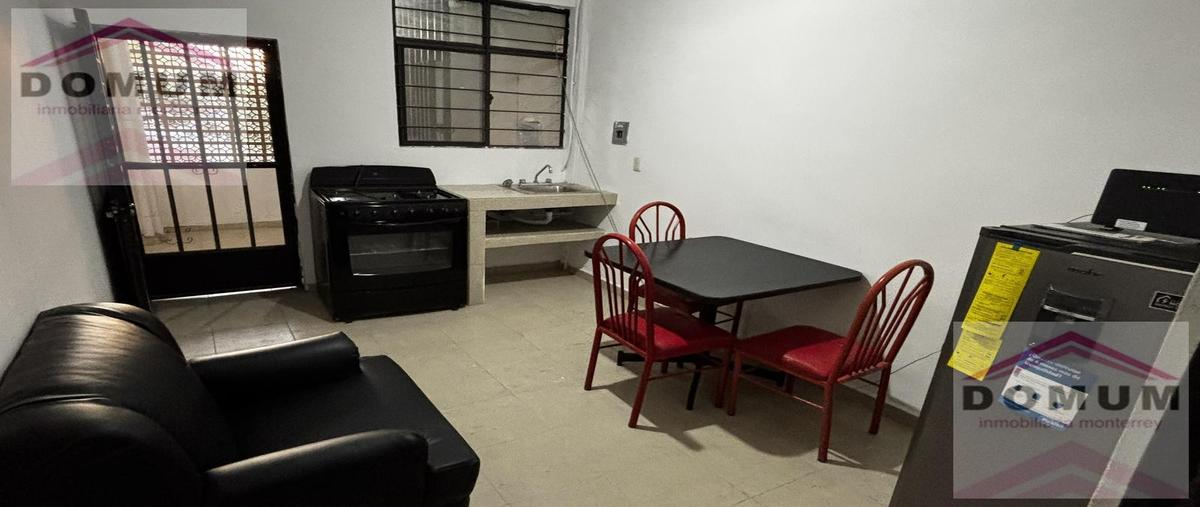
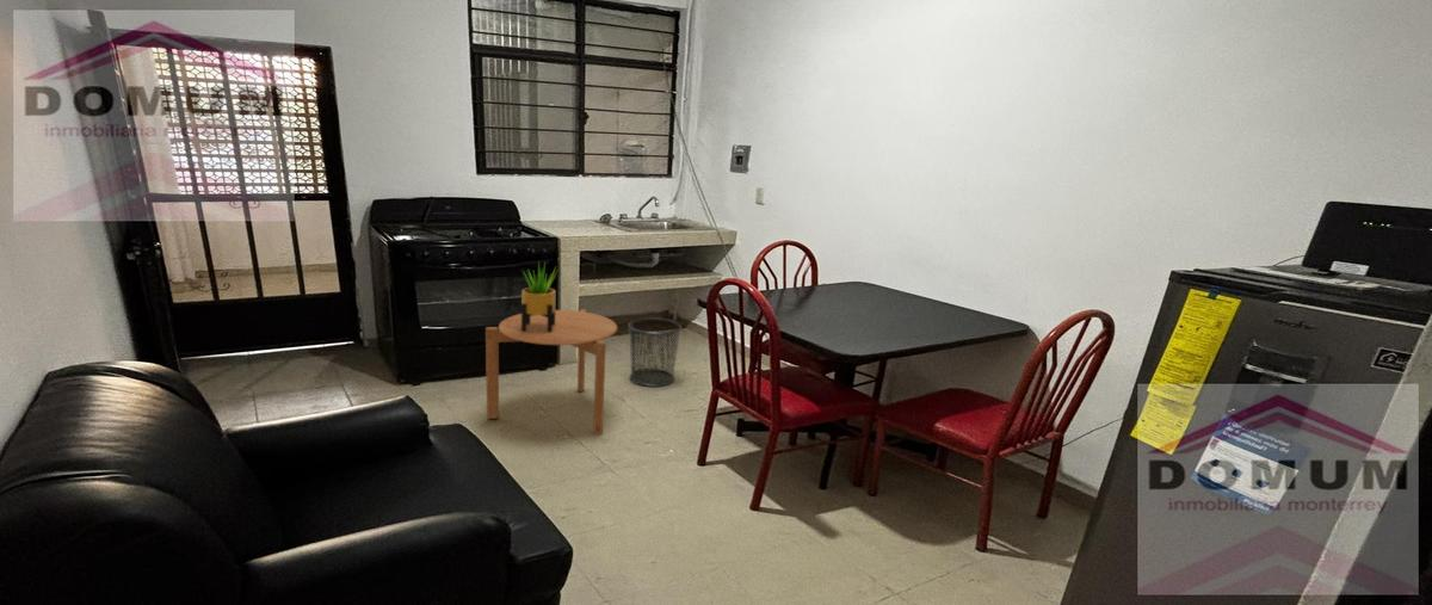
+ potted plant (538, 295)
+ waste bin (653, 351)
+ side table (578, 366)
